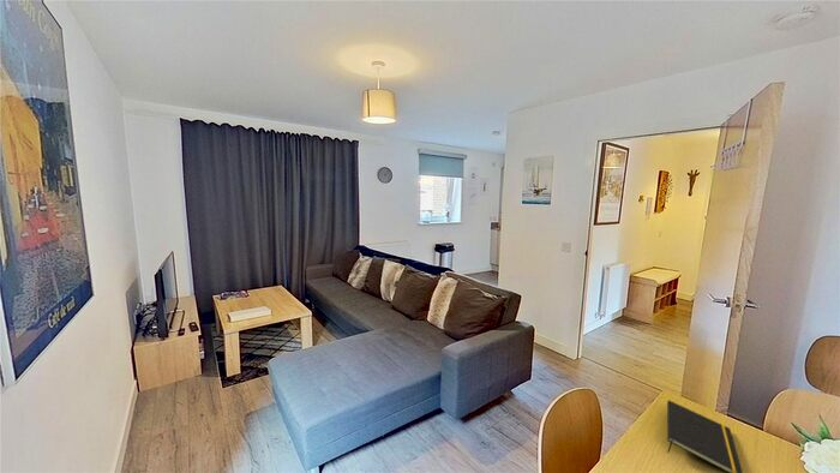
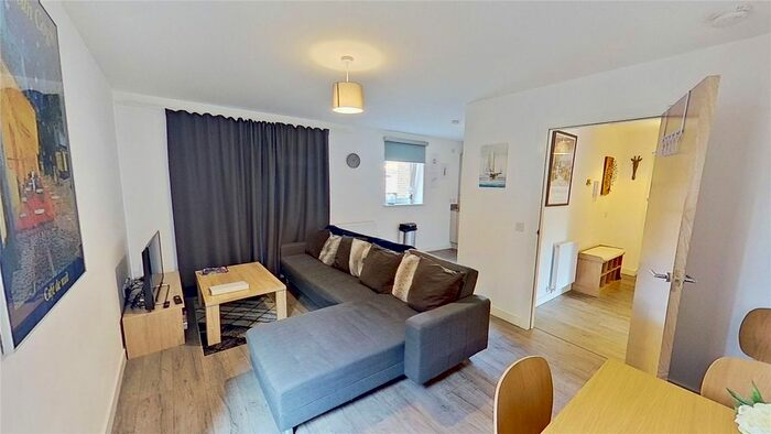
- notepad (700, 433)
